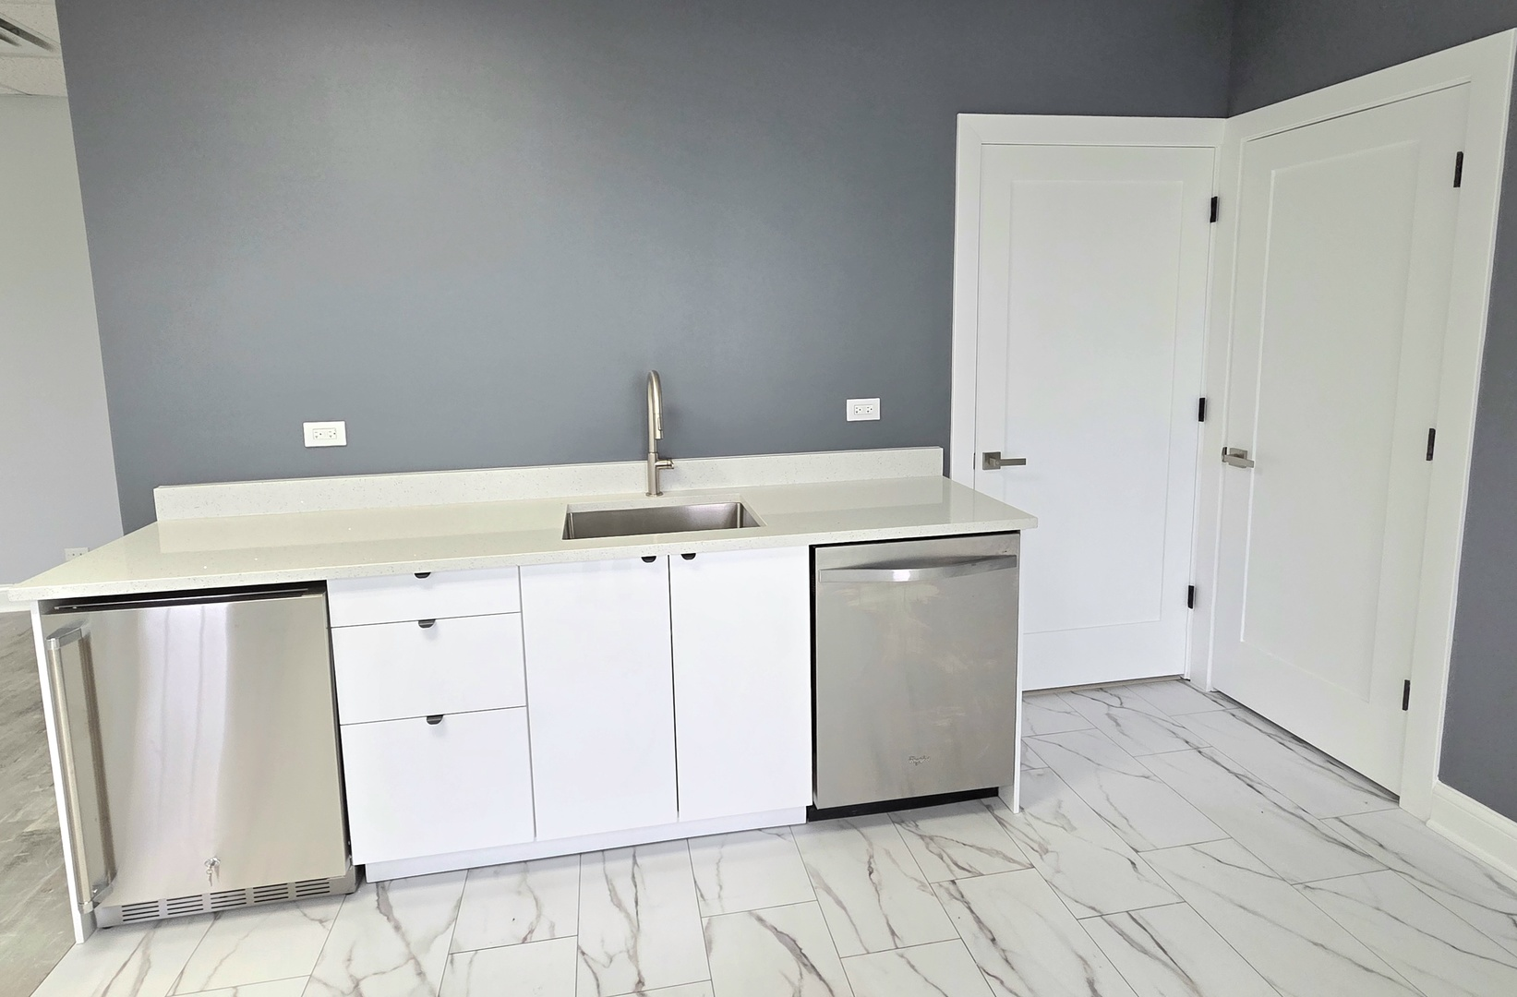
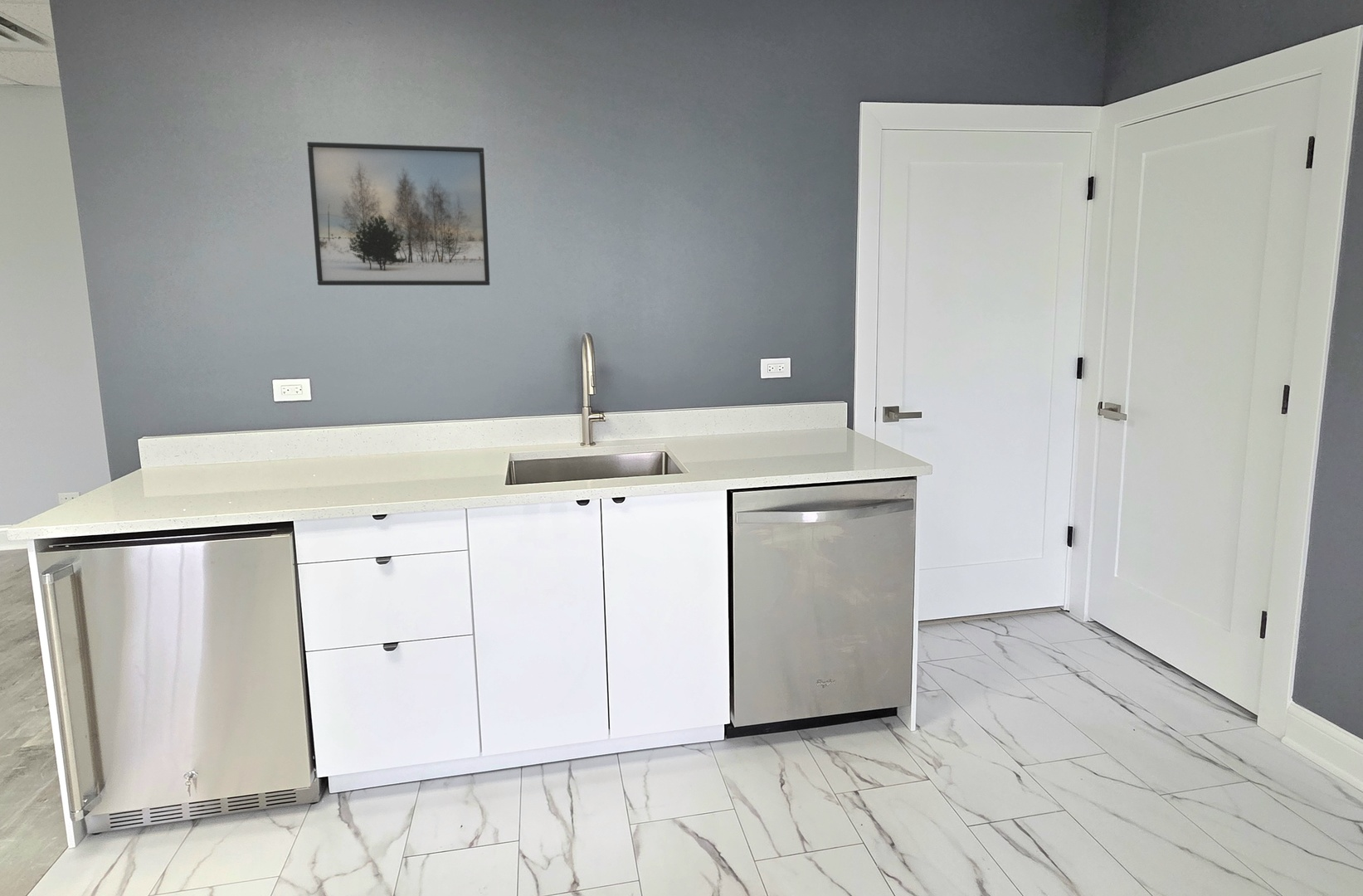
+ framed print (402, 216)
